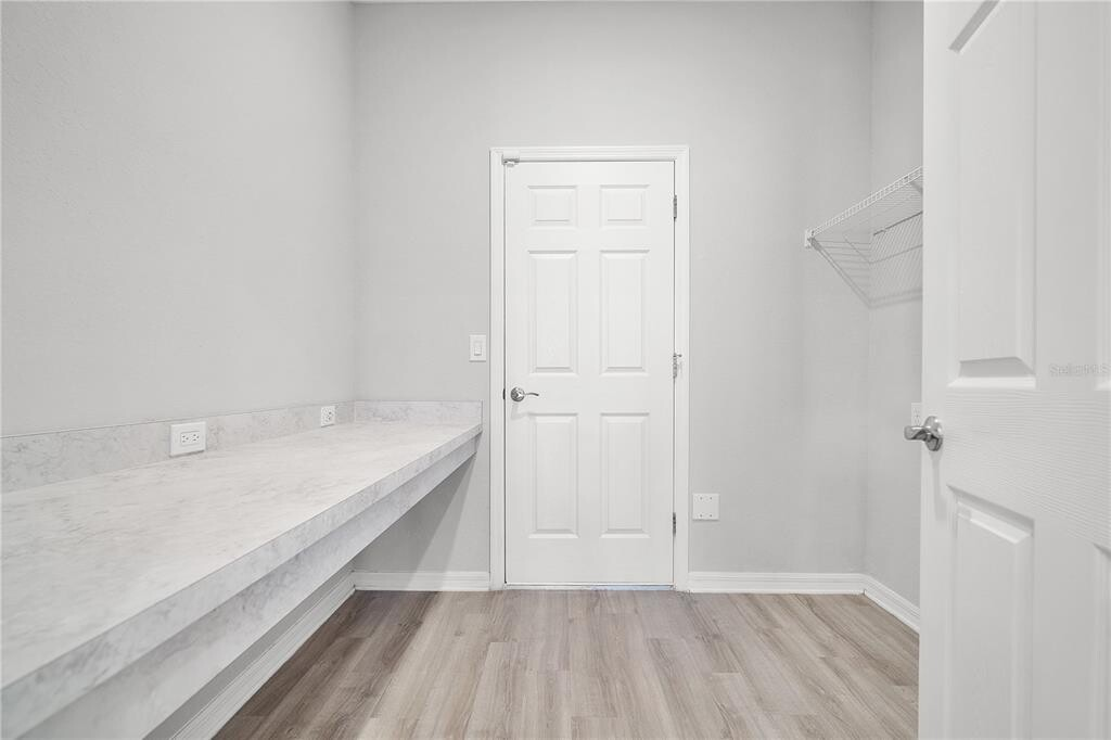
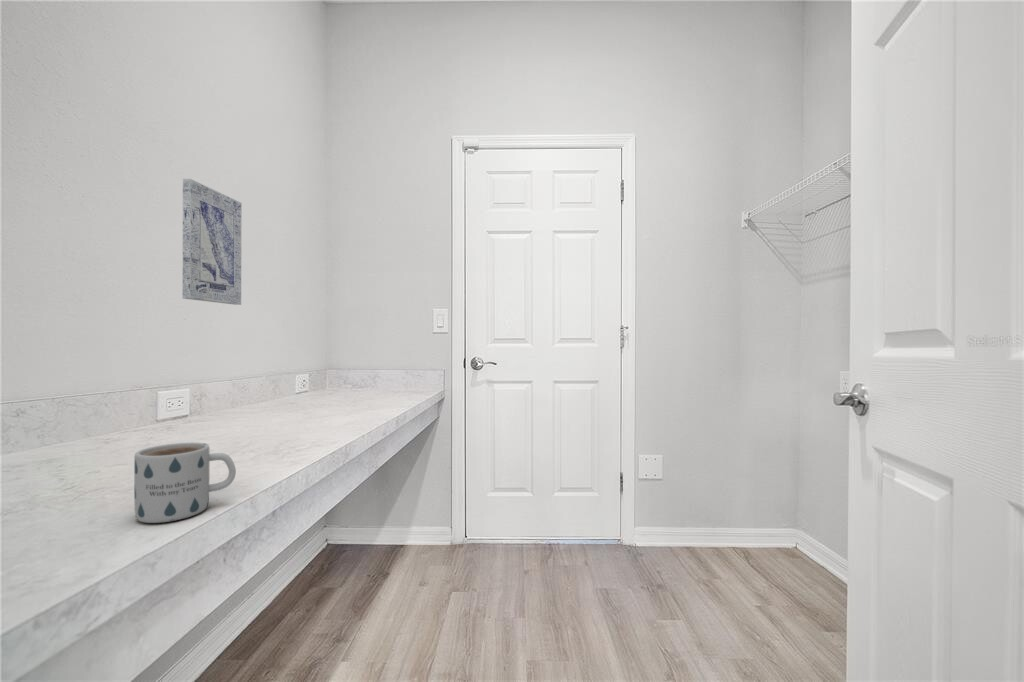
+ wall art (214, 246)
+ mug (187, 478)
